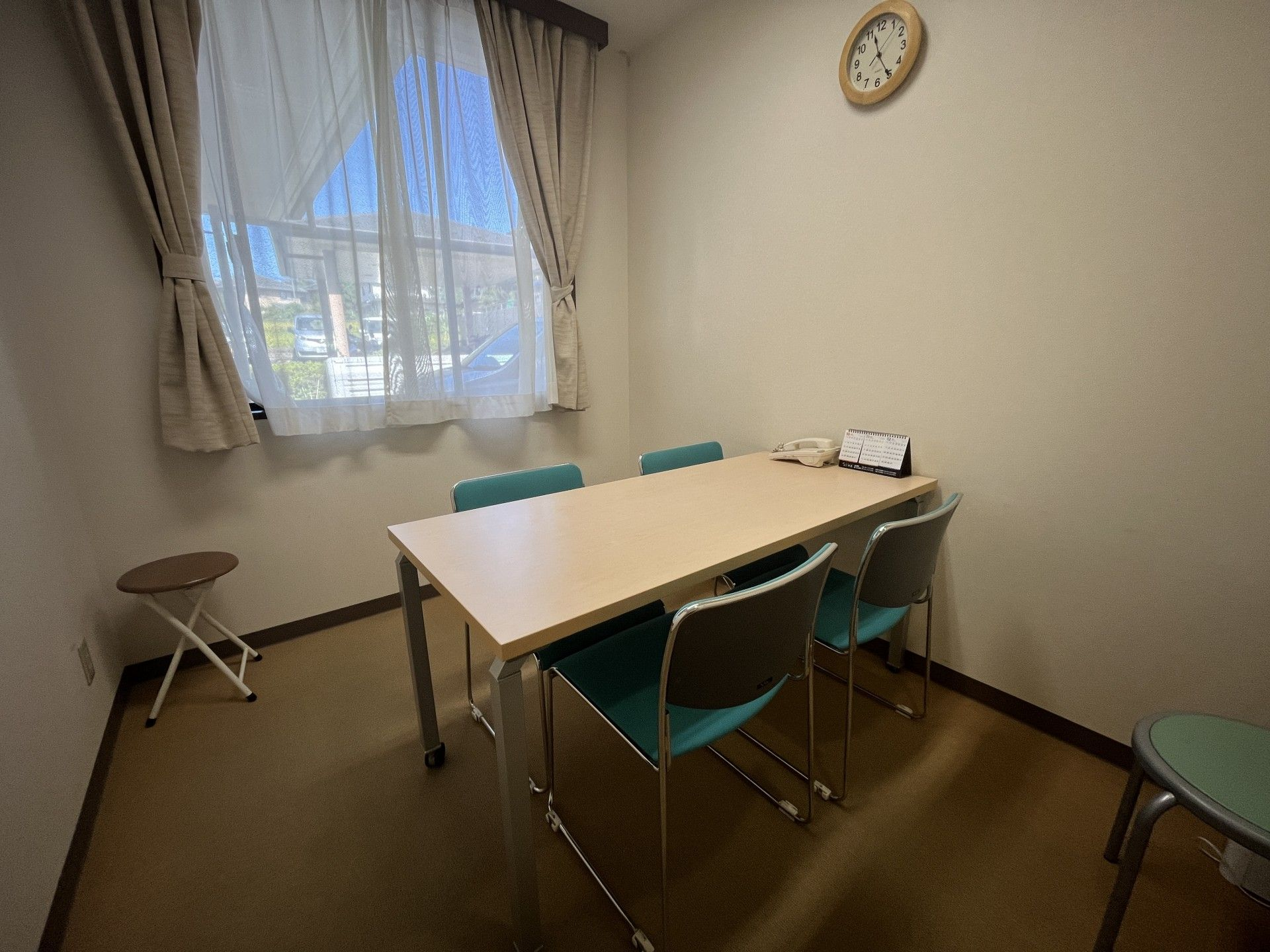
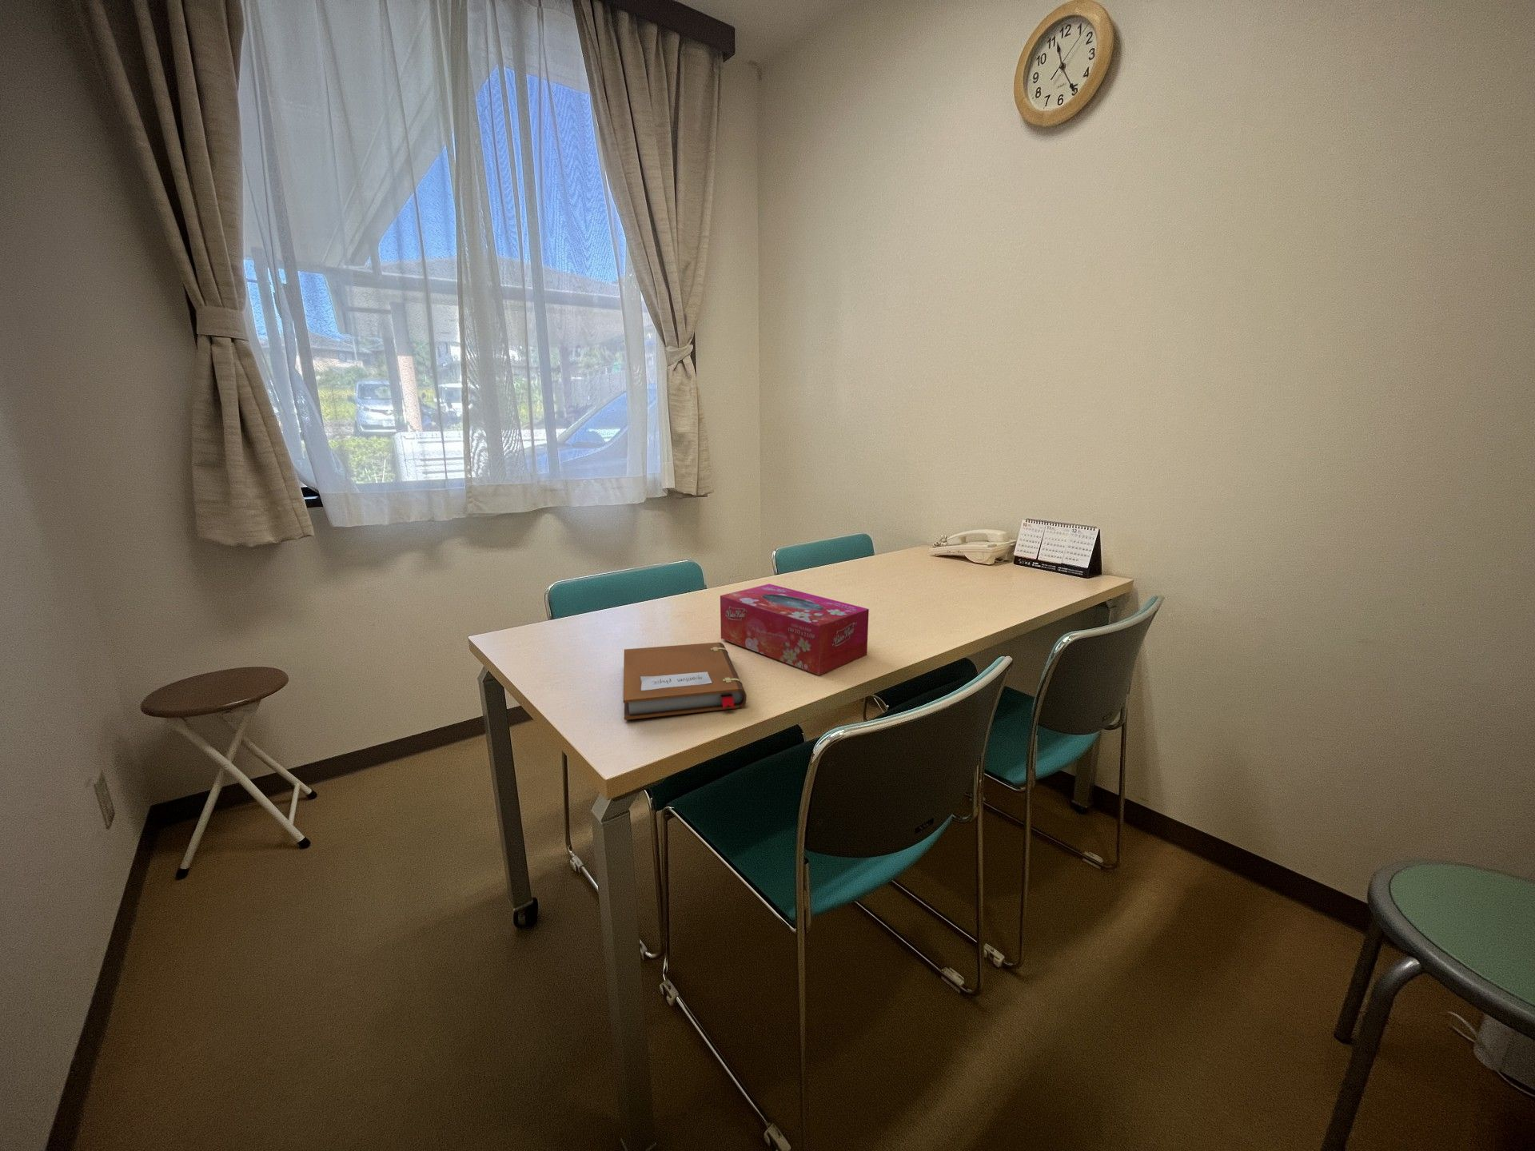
+ tissue box (790, 624)
+ notebook (680, 677)
